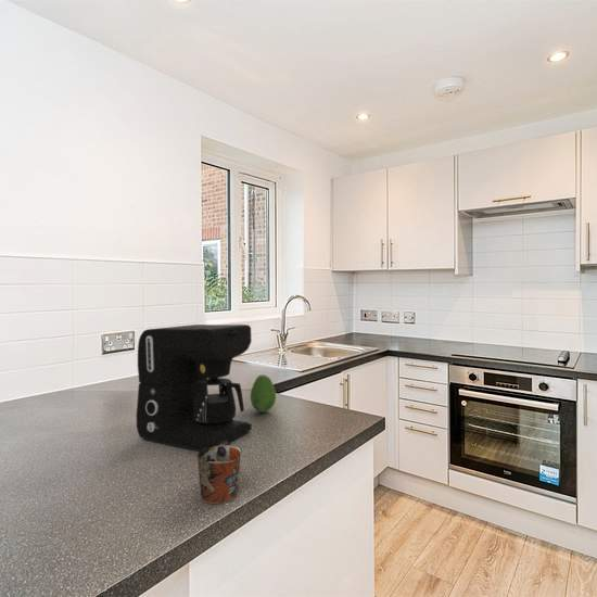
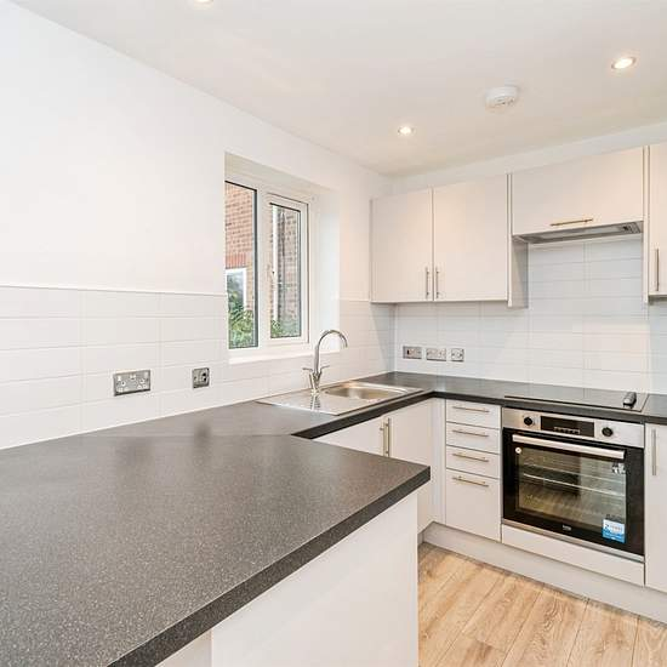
- mug (221, 469)
- fruit (263, 393)
- coffee maker (199, 380)
